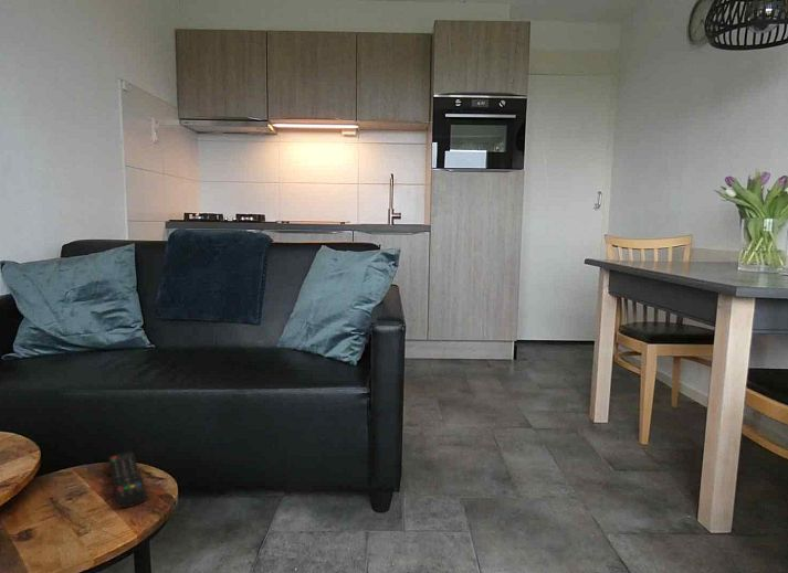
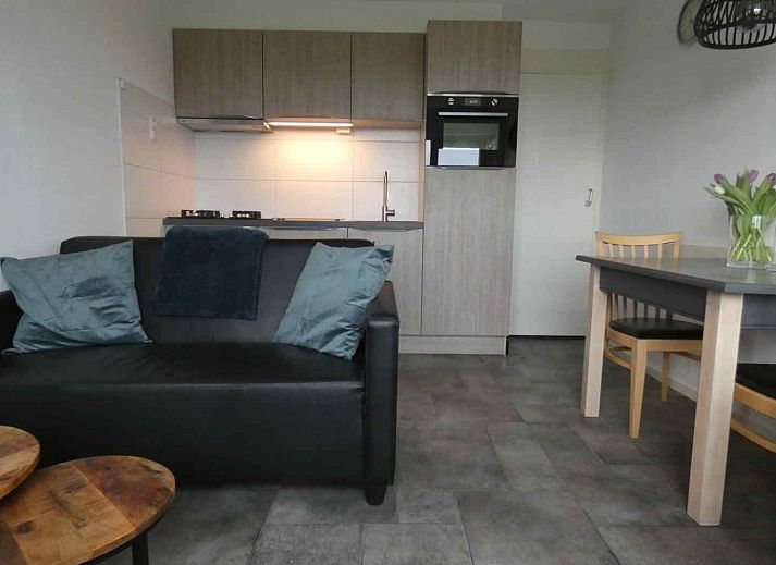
- remote control (126, 477)
